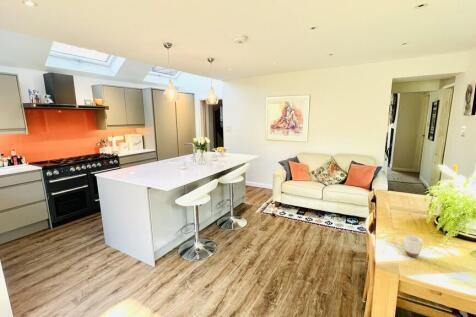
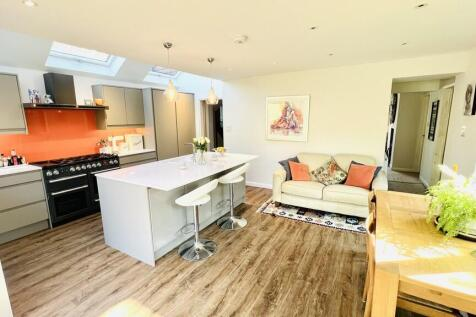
- mug (408, 245)
